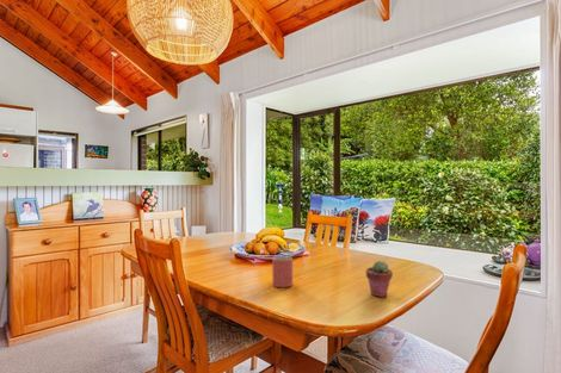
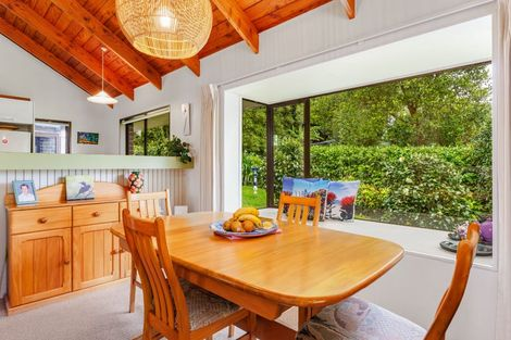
- mug (280, 269)
- potted succulent (378, 276)
